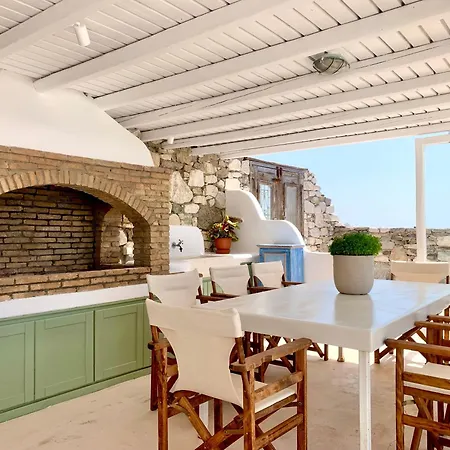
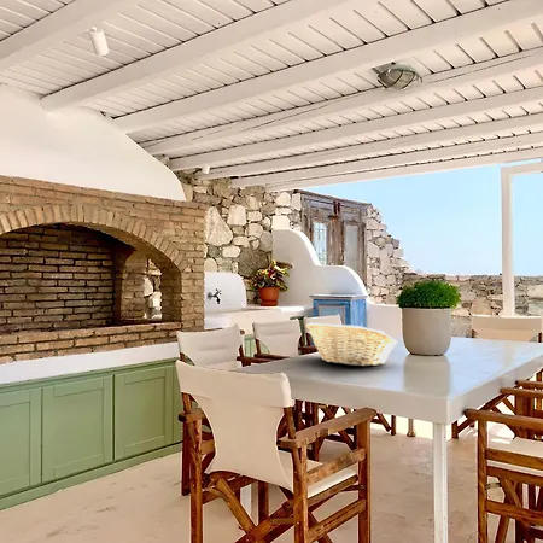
+ fruit basket (350, 341)
